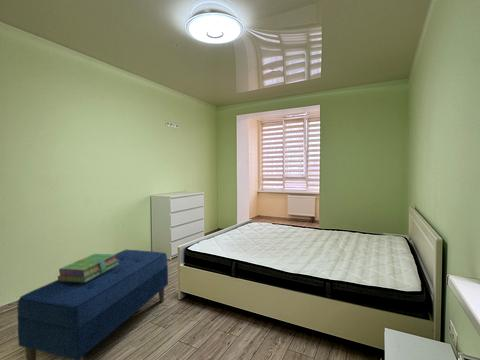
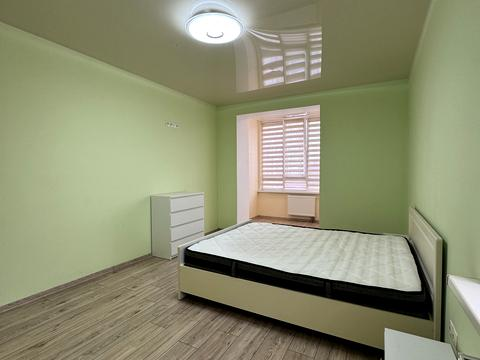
- stack of books (90, 267)
- bench (108, 298)
